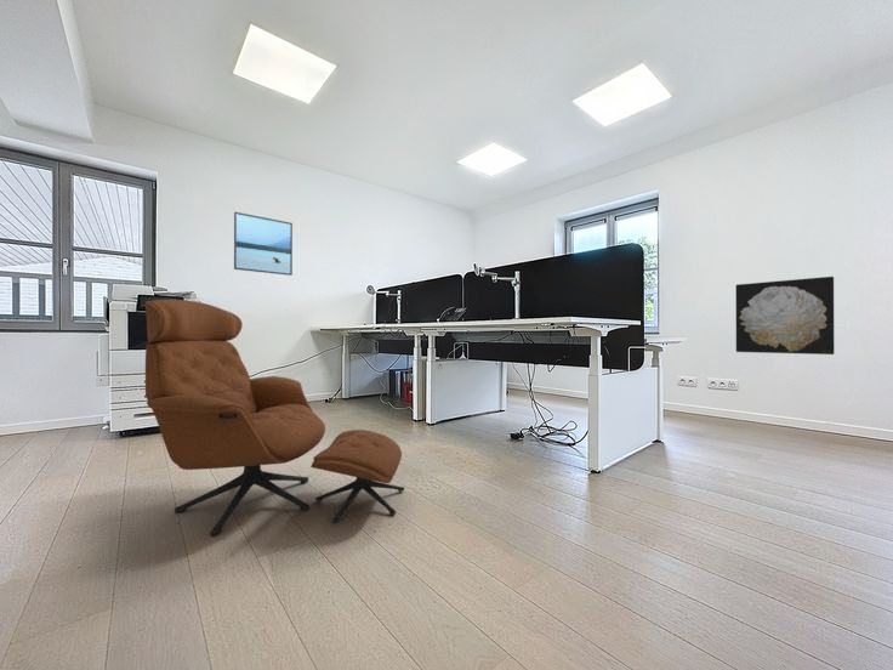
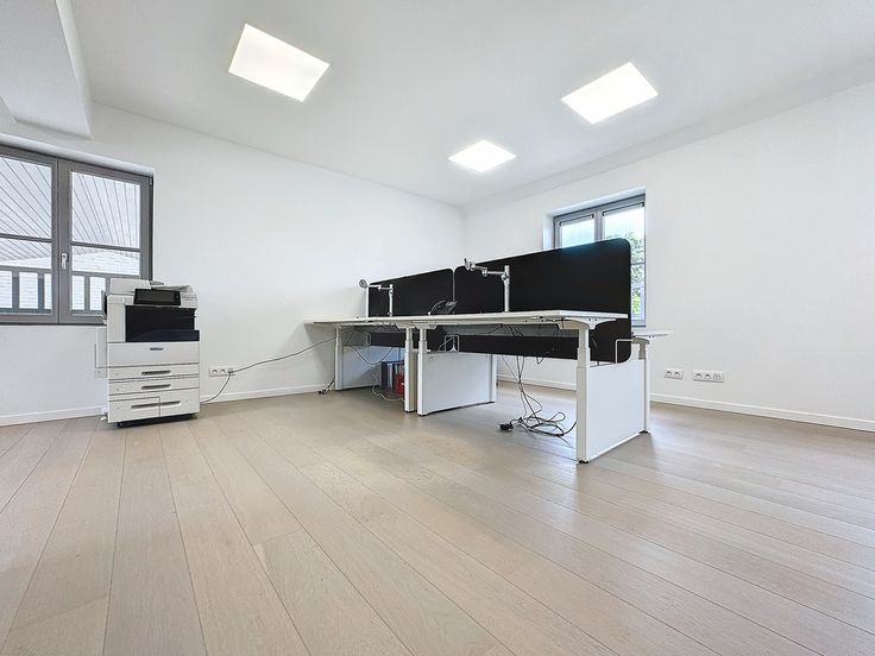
- armchair (284, 401)
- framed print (265, 244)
- wall art (781, 317)
